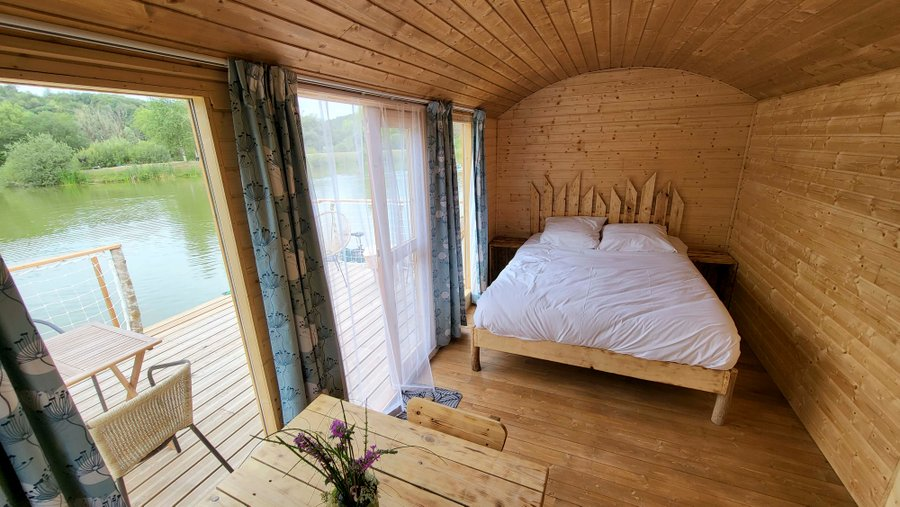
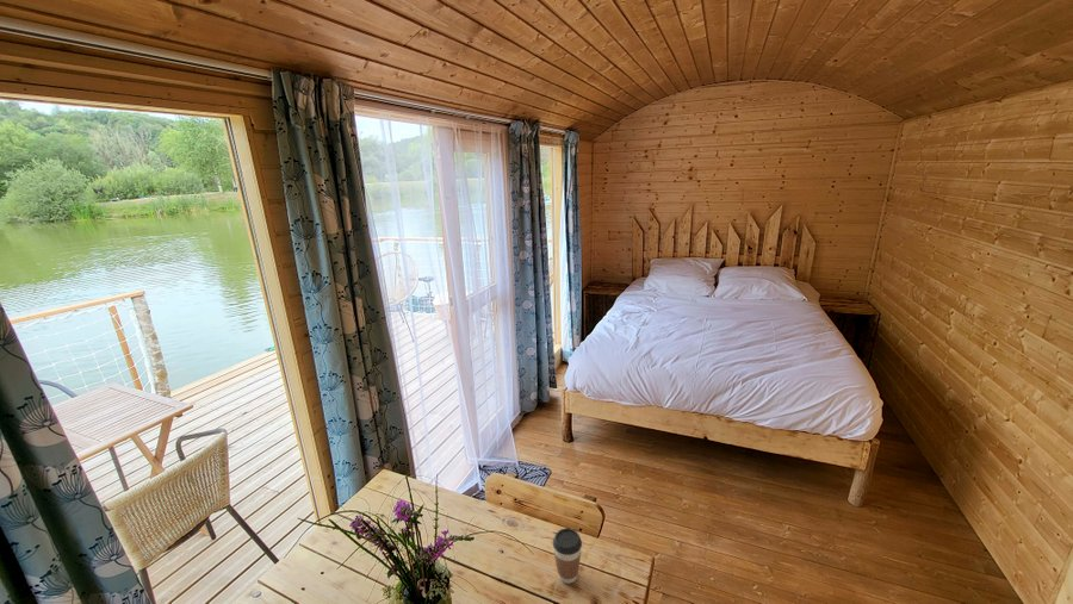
+ coffee cup (567, 556)
